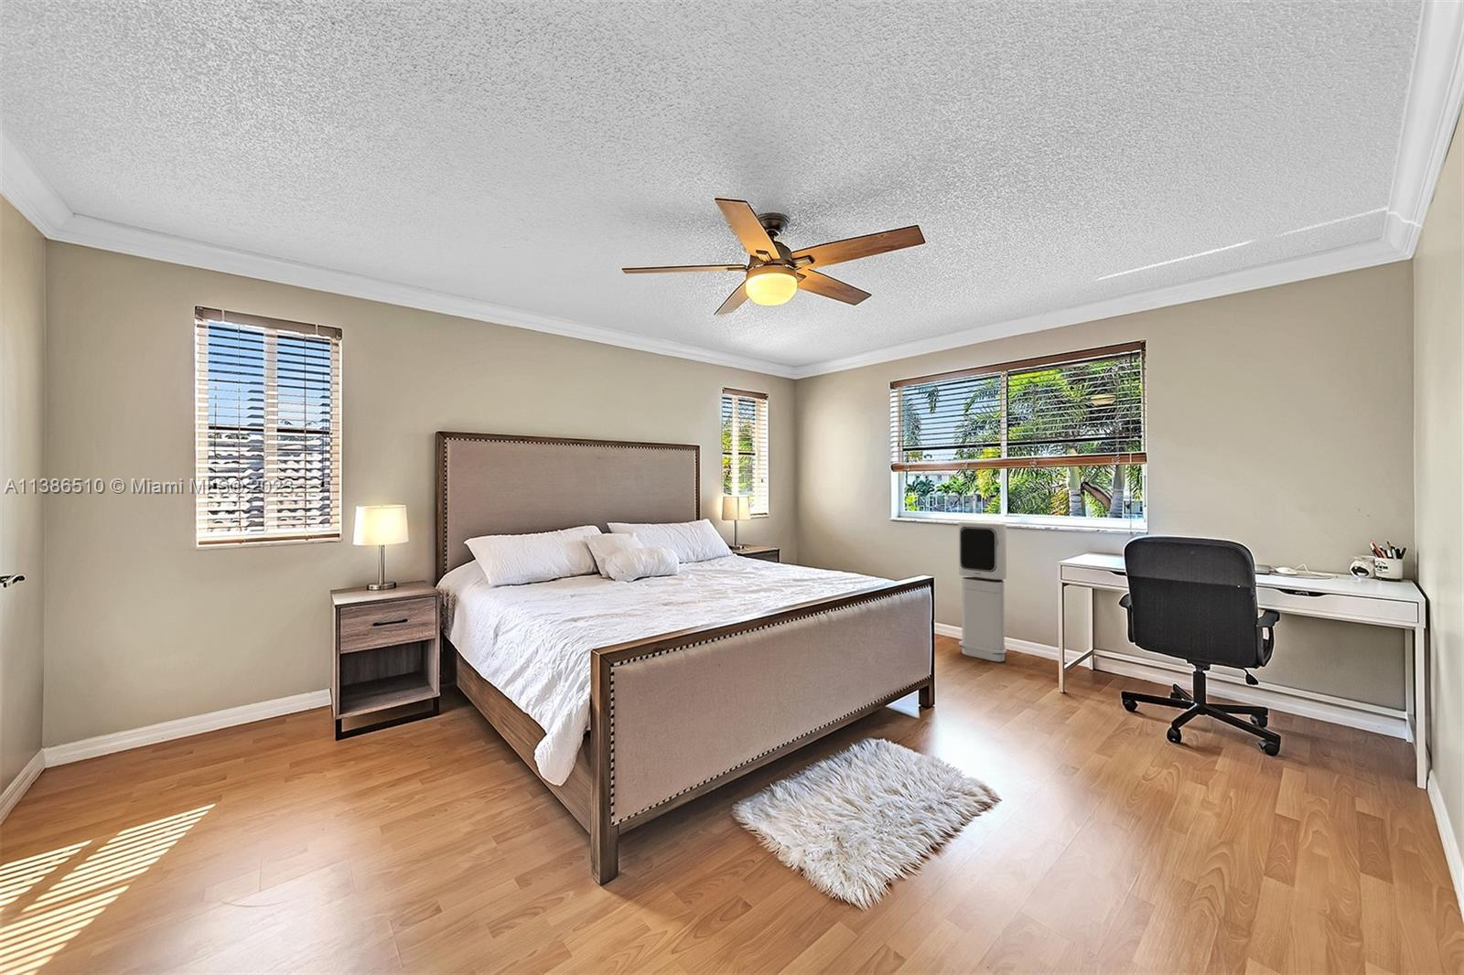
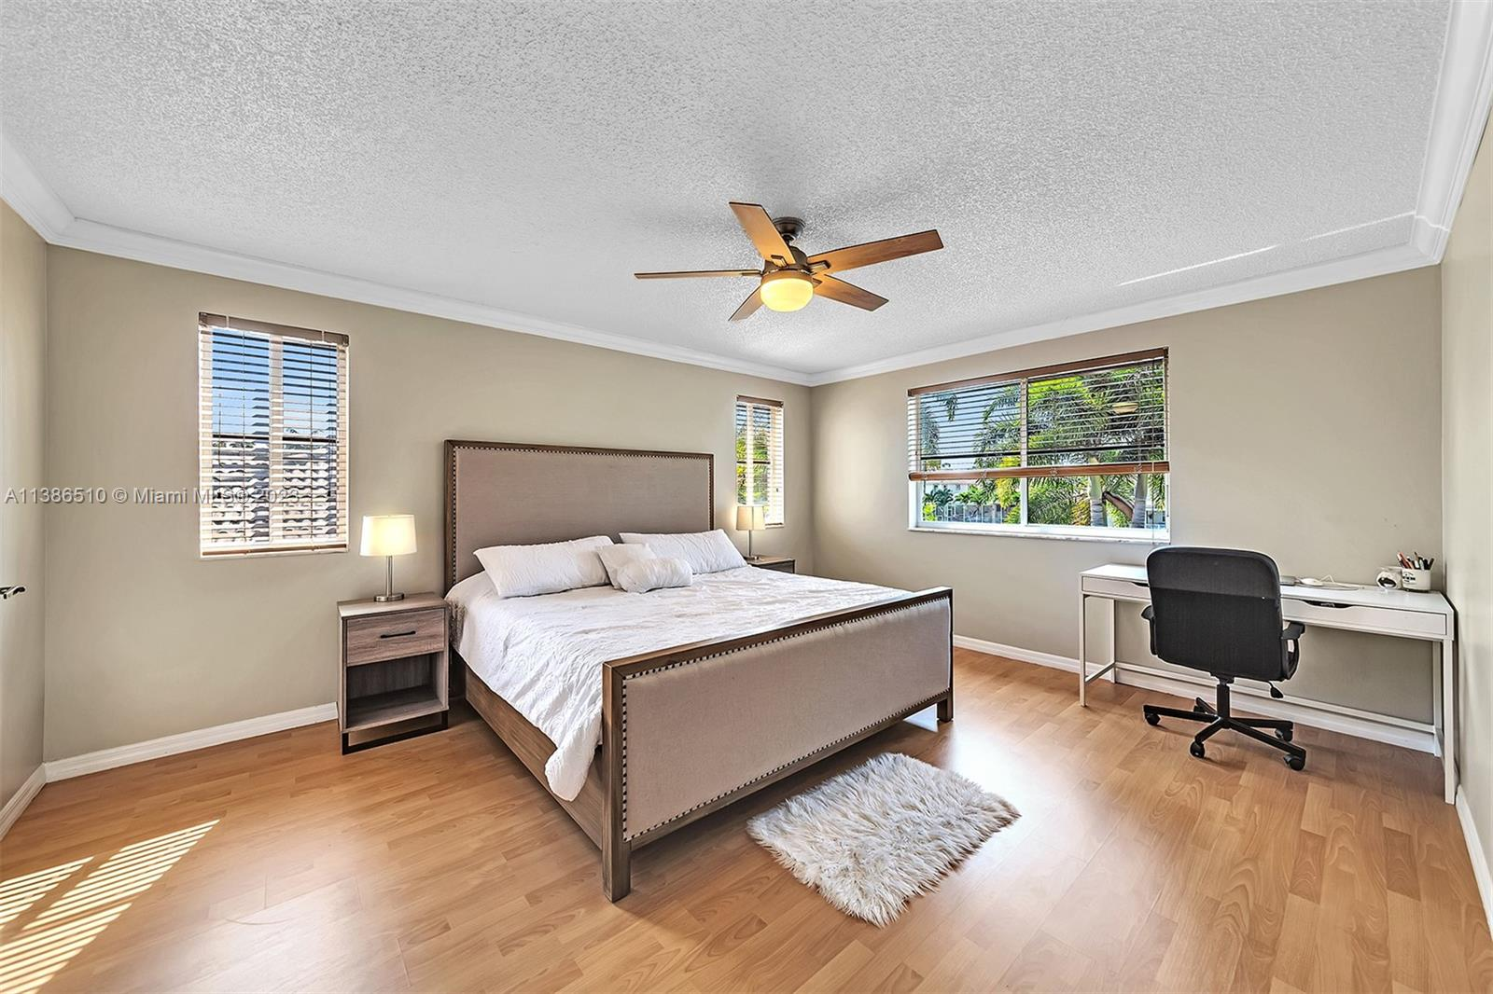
- air purifier (988, 588)
